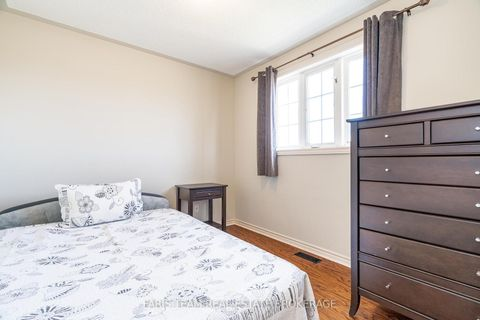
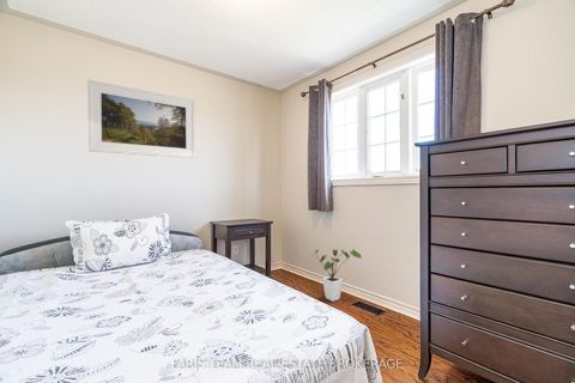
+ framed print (146, 123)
+ house plant (334, 274)
